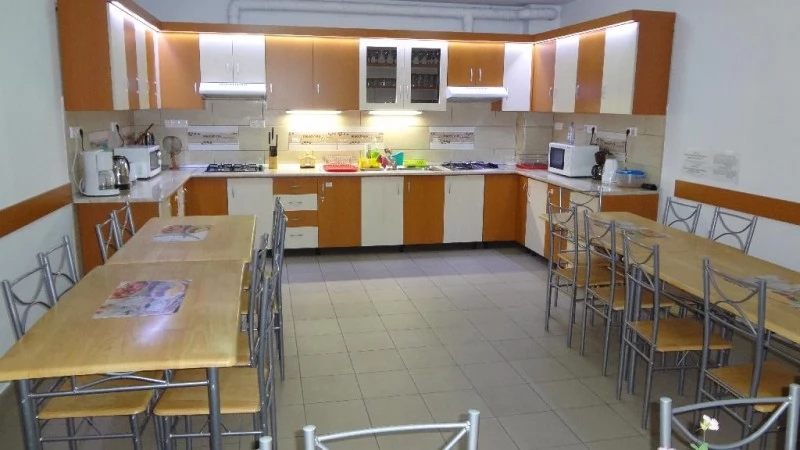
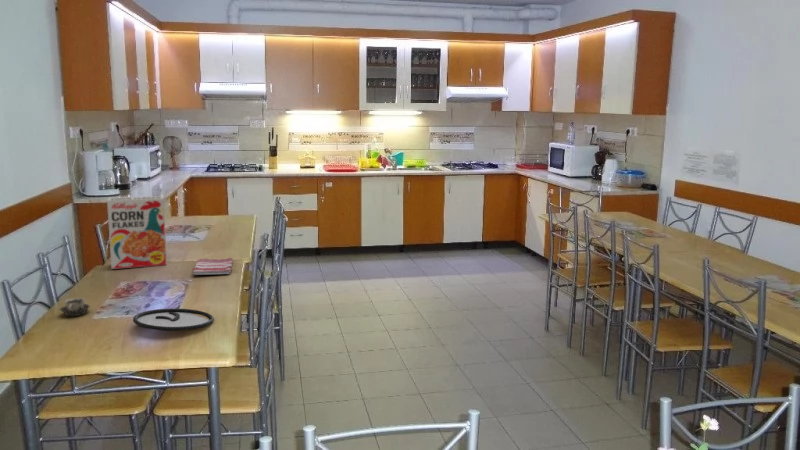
+ plate (174, 319)
+ cup (74, 307)
+ dish towel (213, 266)
+ cereal box (137, 231)
